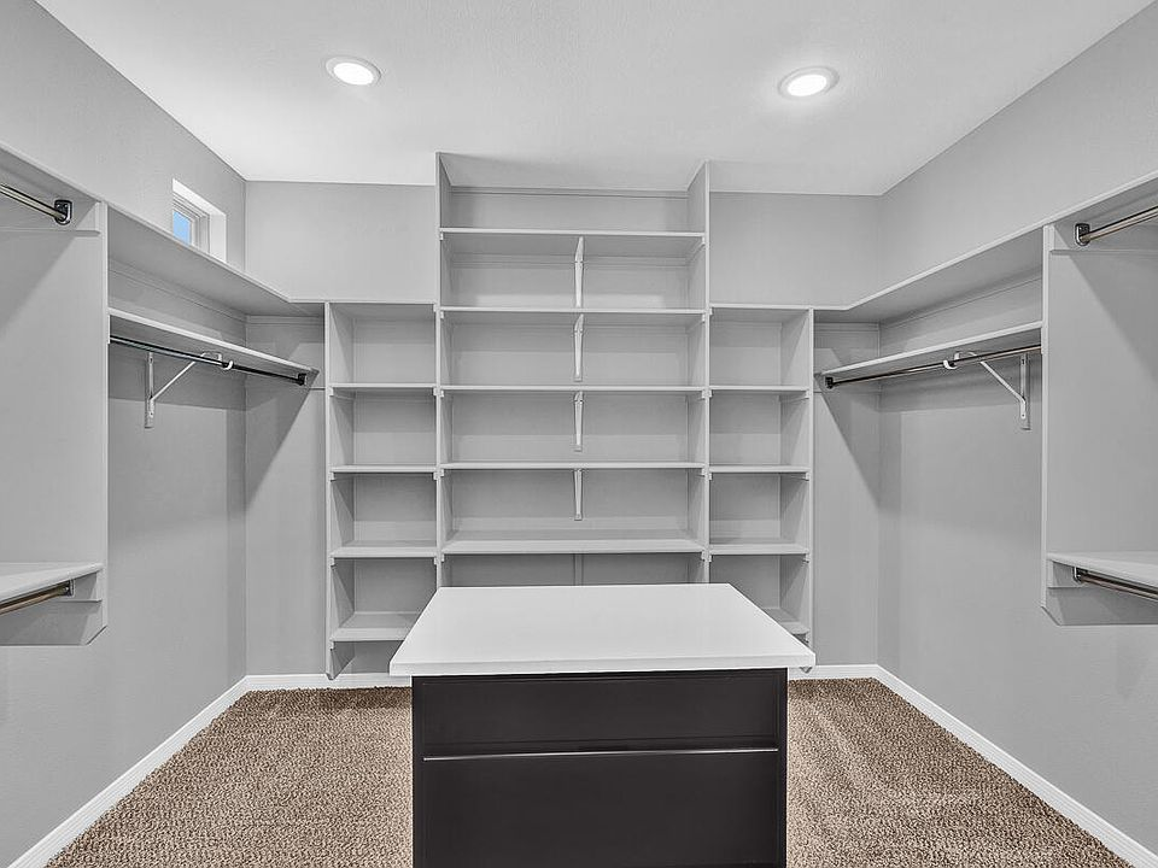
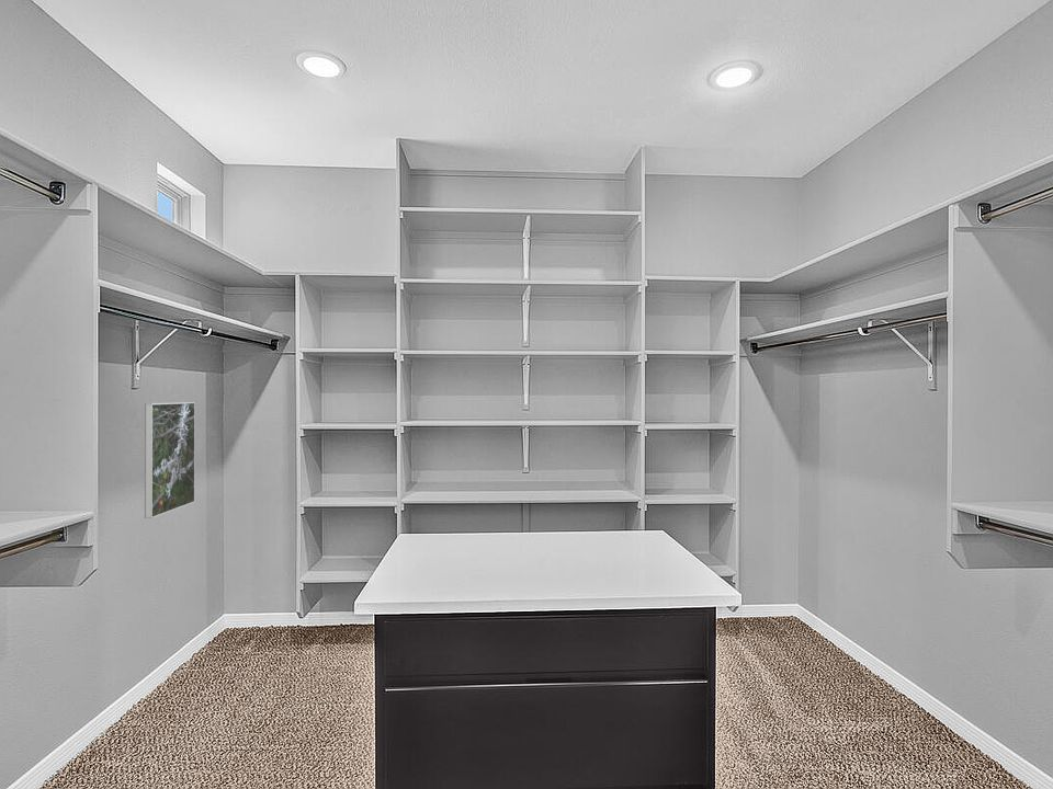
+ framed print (171, 456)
